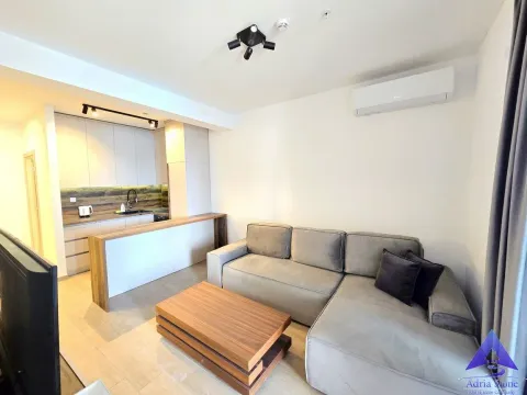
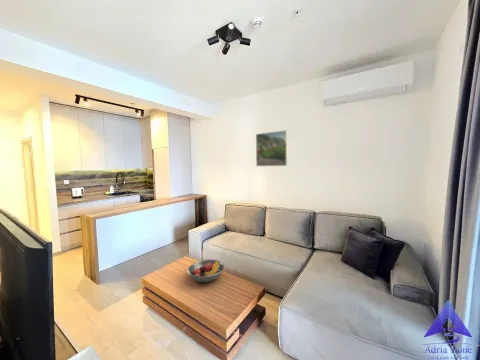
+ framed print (271, 149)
+ fruit bowl (206, 271)
